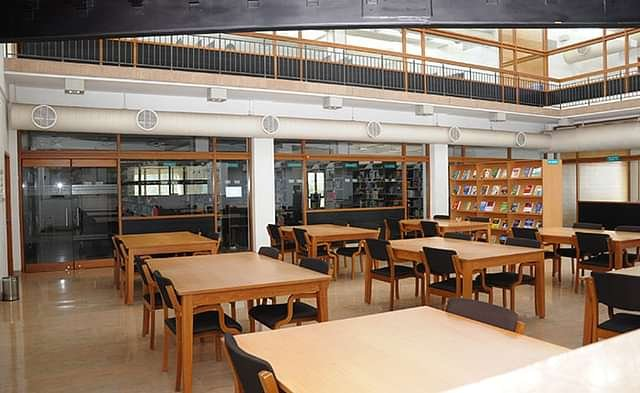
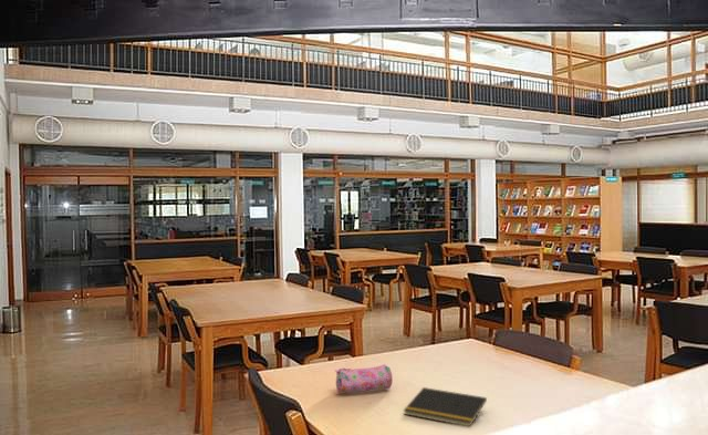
+ pencil case (363, 379)
+ notepad (445, 405)
